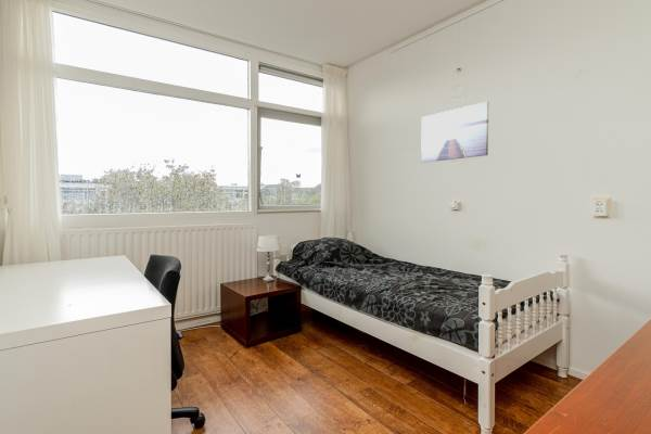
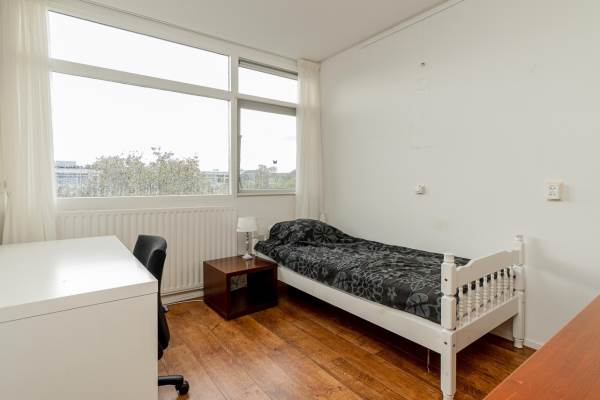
- wall art (451, 135)
